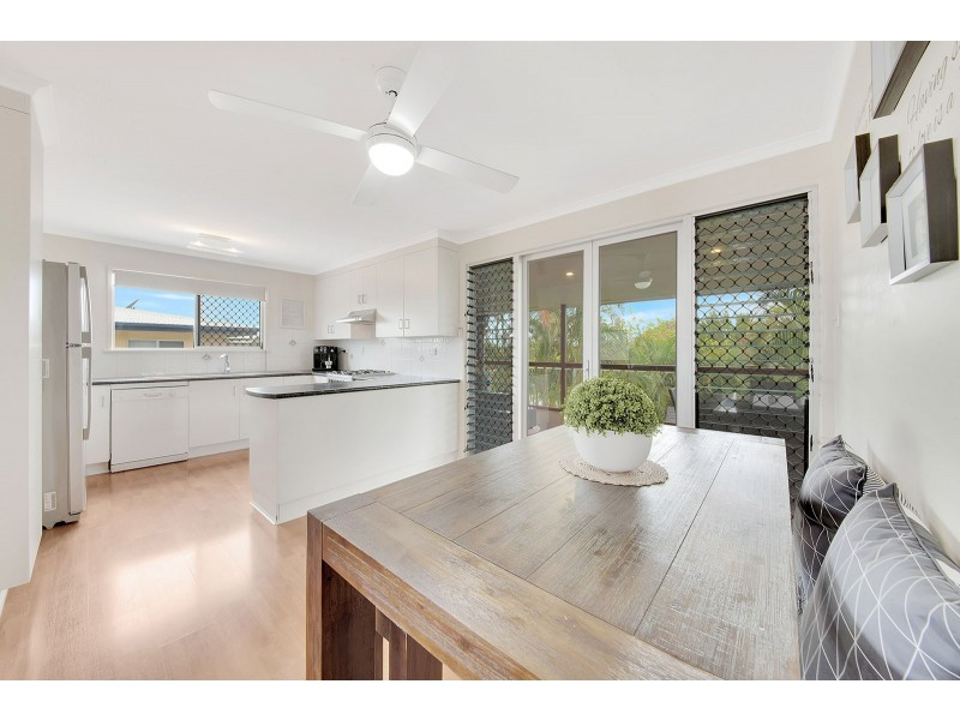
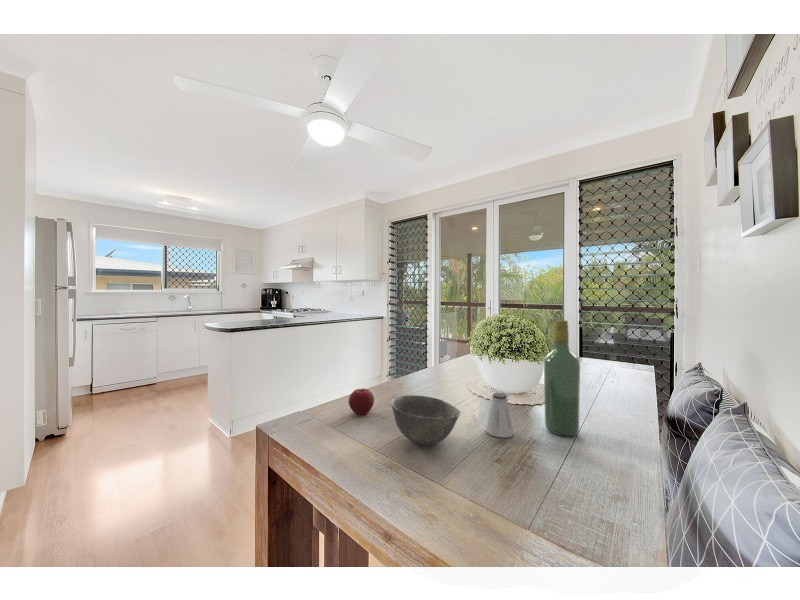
+ apple (361, 400)
+ saltshaker (499, 413)
+ wine bottle (561, 375)
+ bowl (425, 420)
